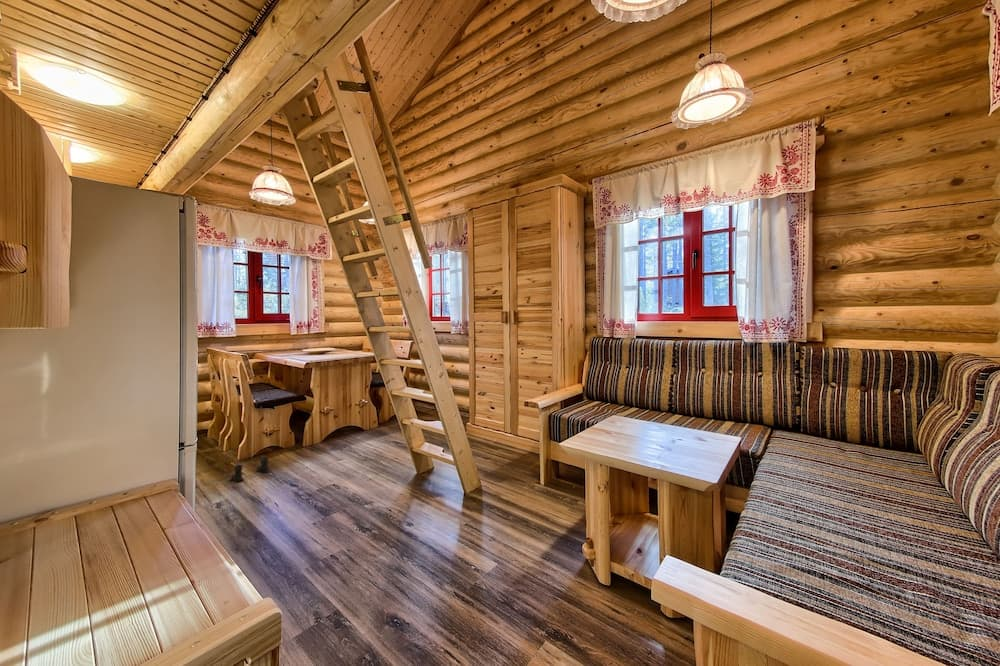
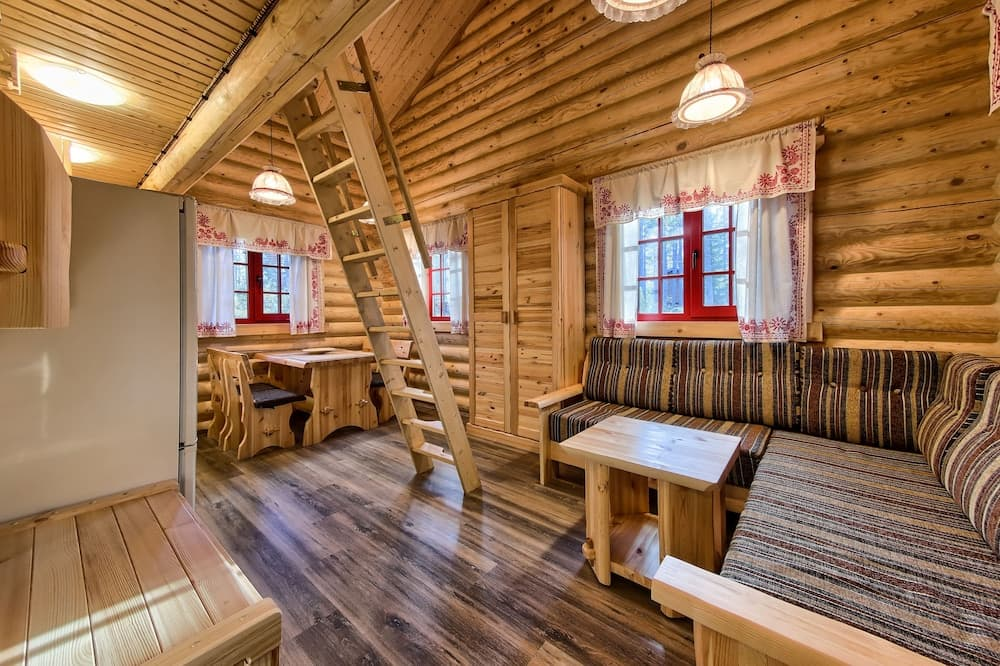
- boots (254, 470)
